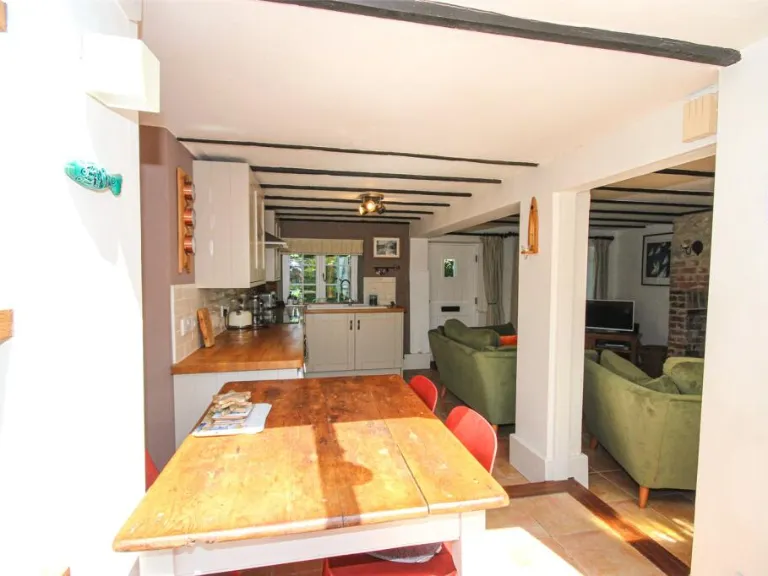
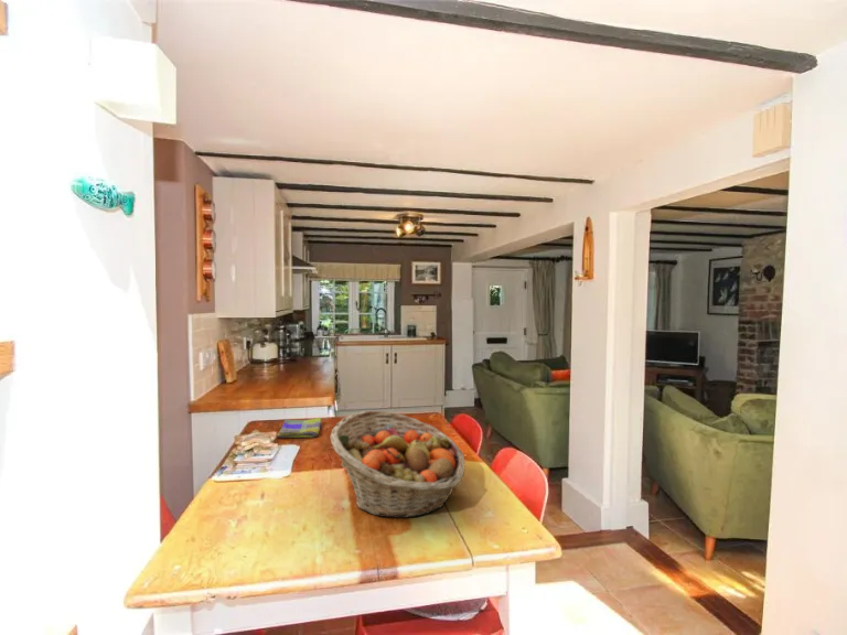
+ fruit basket (399, 456)
+ dish towel (300, 427)
